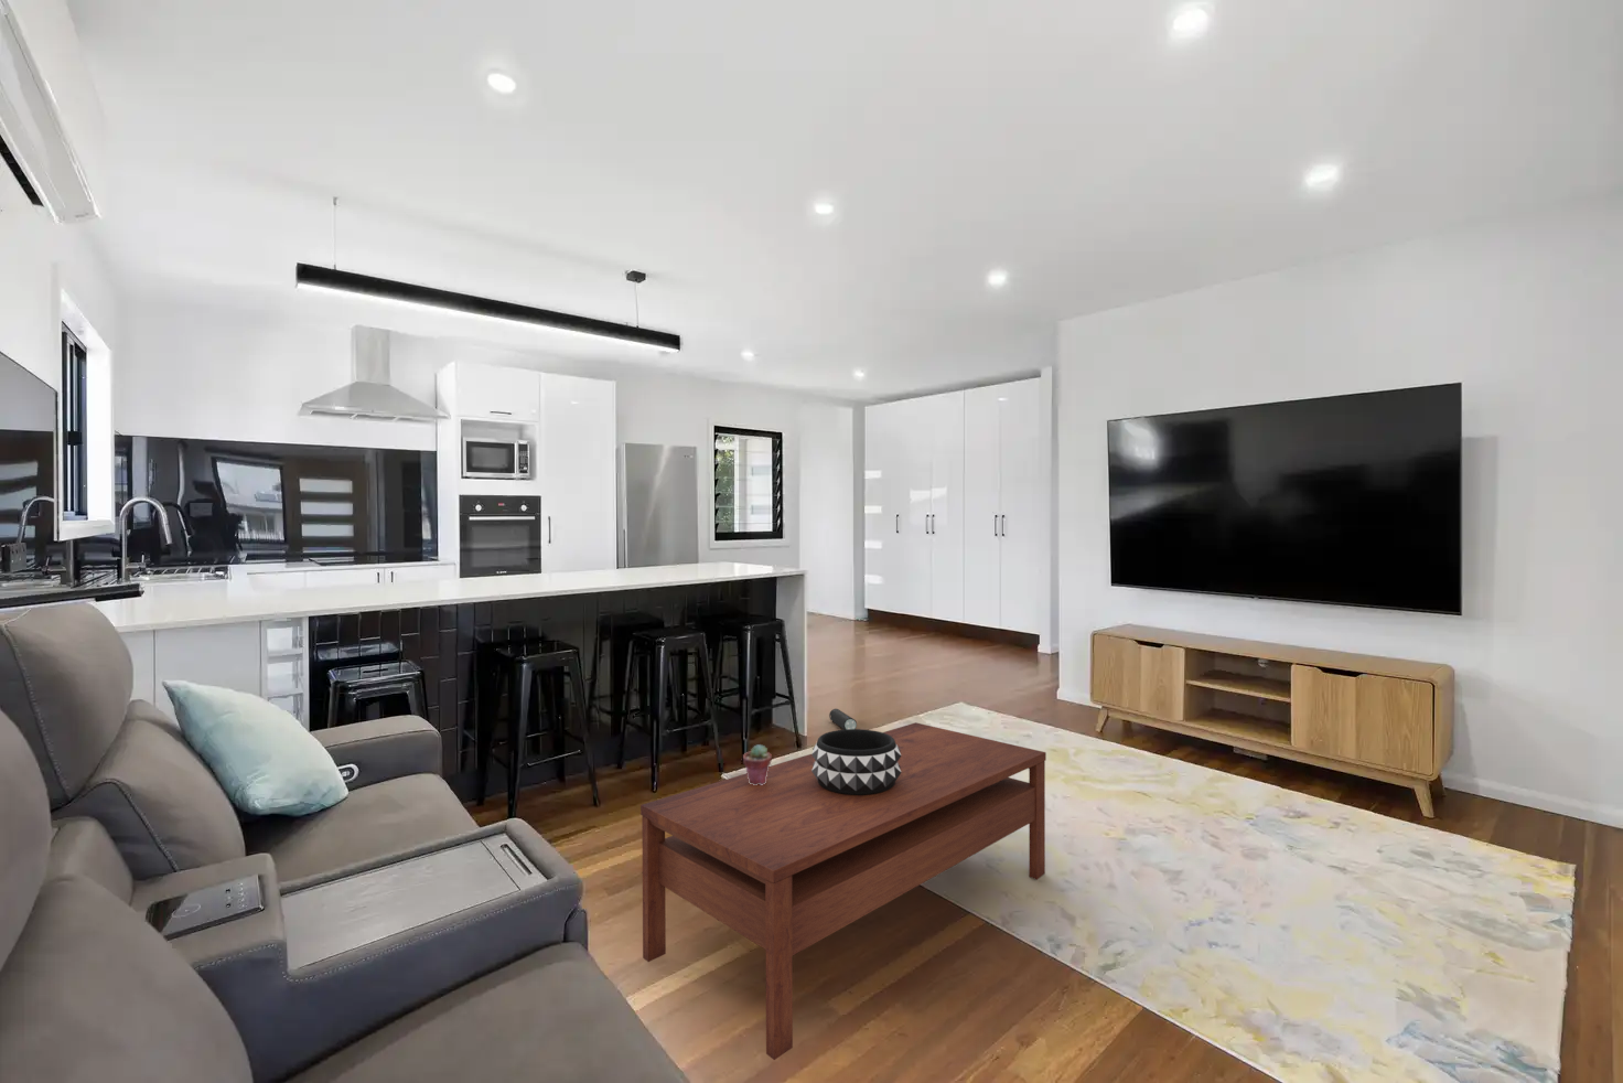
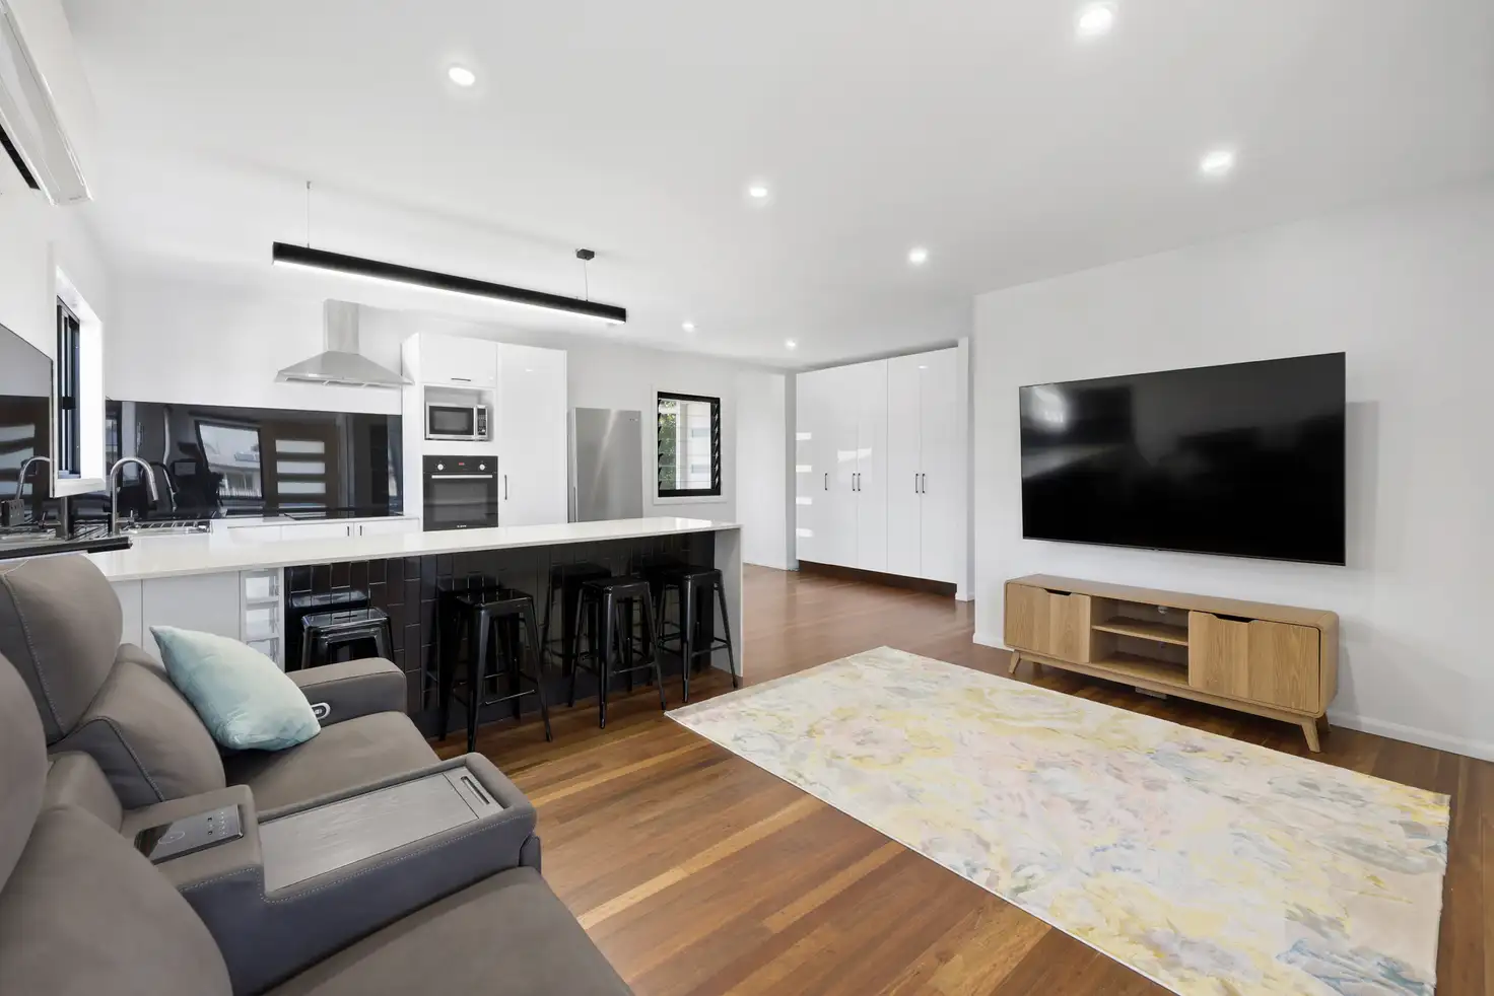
- speaker (842, 719)
- coffee table (864, 844)
- decorative bowl (856, 760)
- potted succulent (758, 761)
